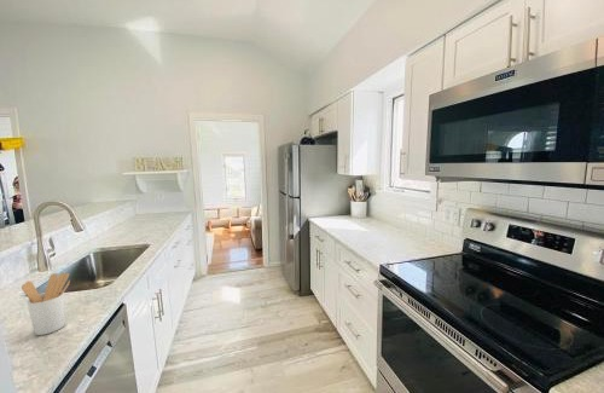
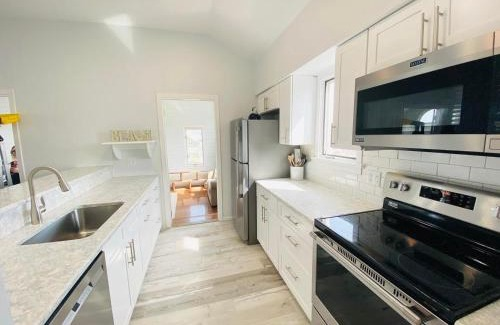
- utensil holder (51, 300)
